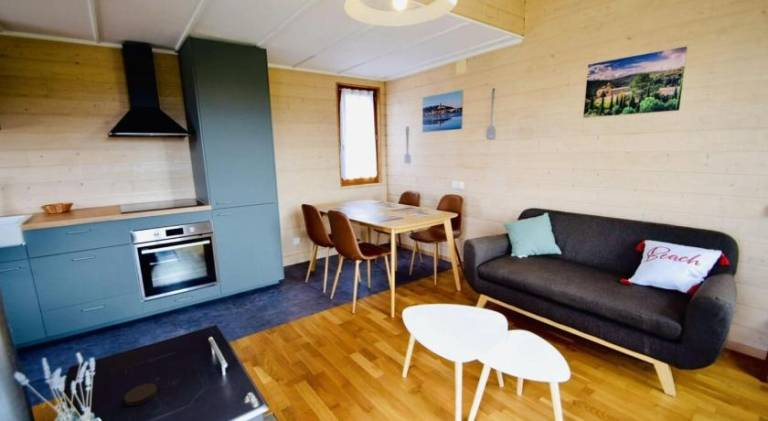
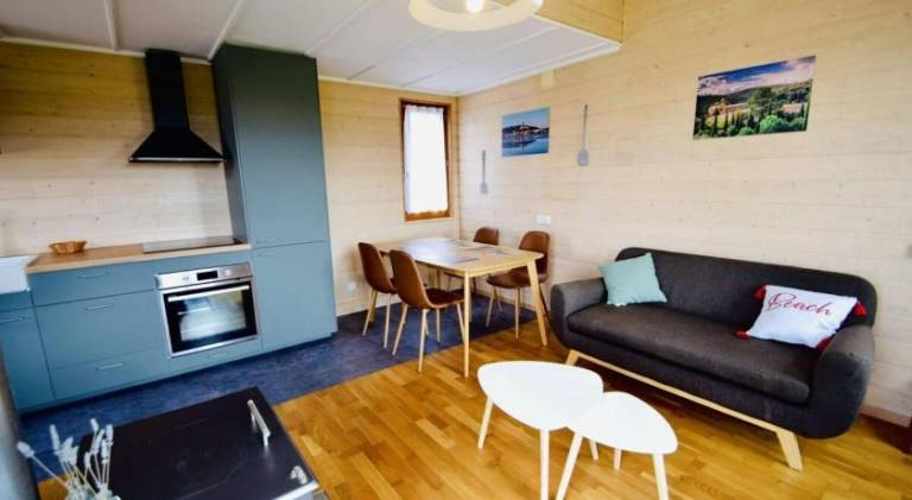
- coaster (141, 393)
